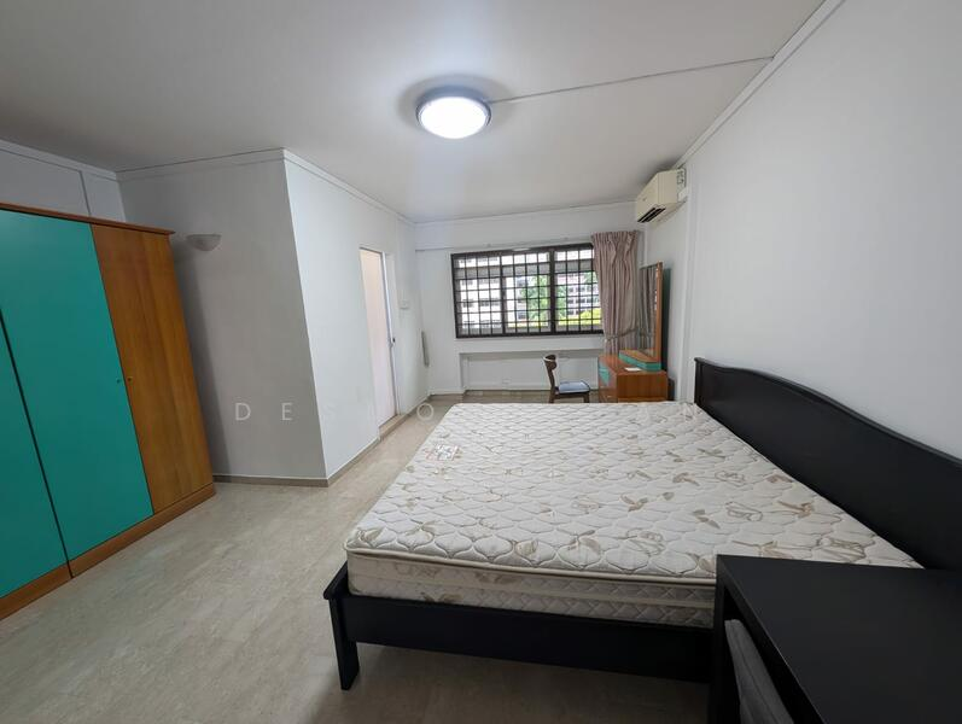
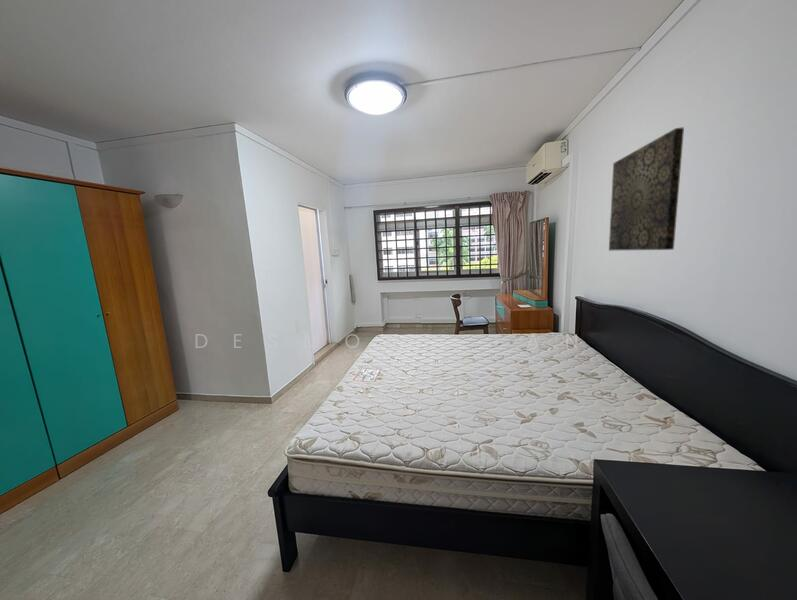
+ wall art (639, 200)
